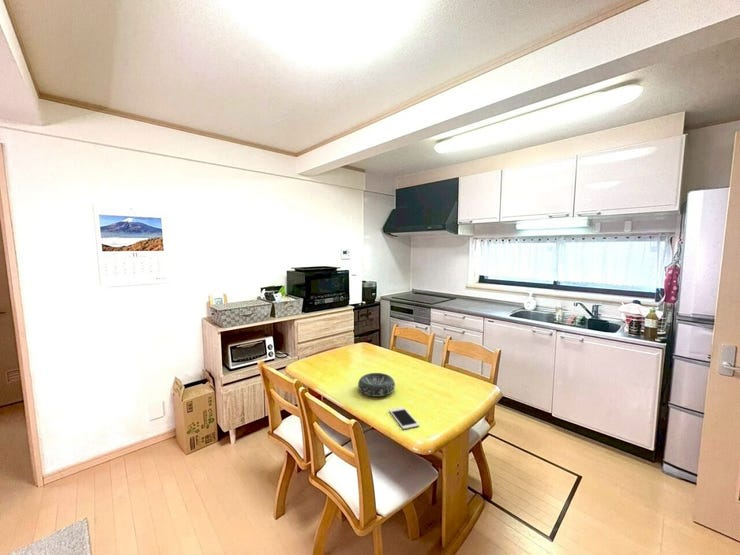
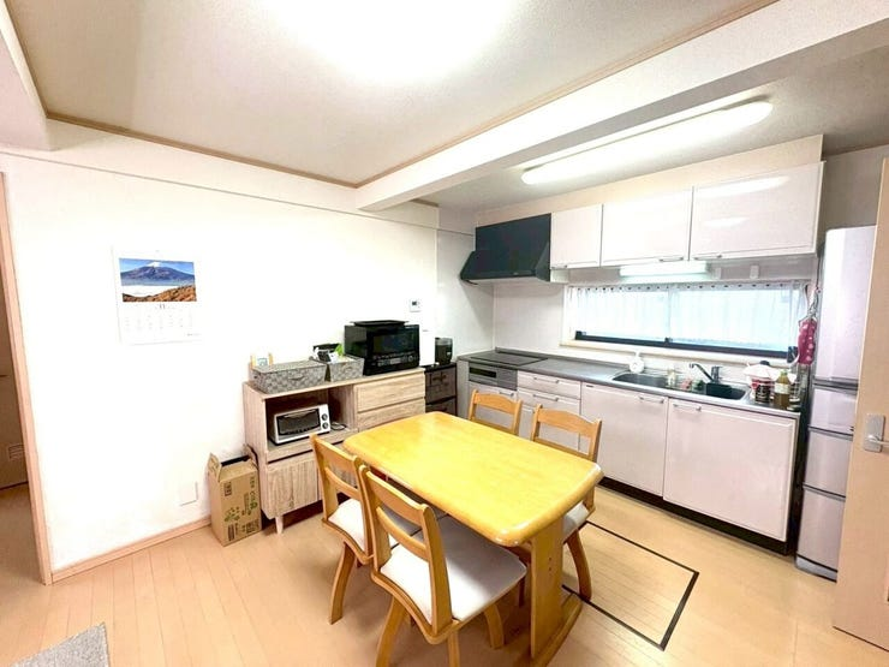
- decorative bowl (376, 384)
- cell phone (403, 417)
